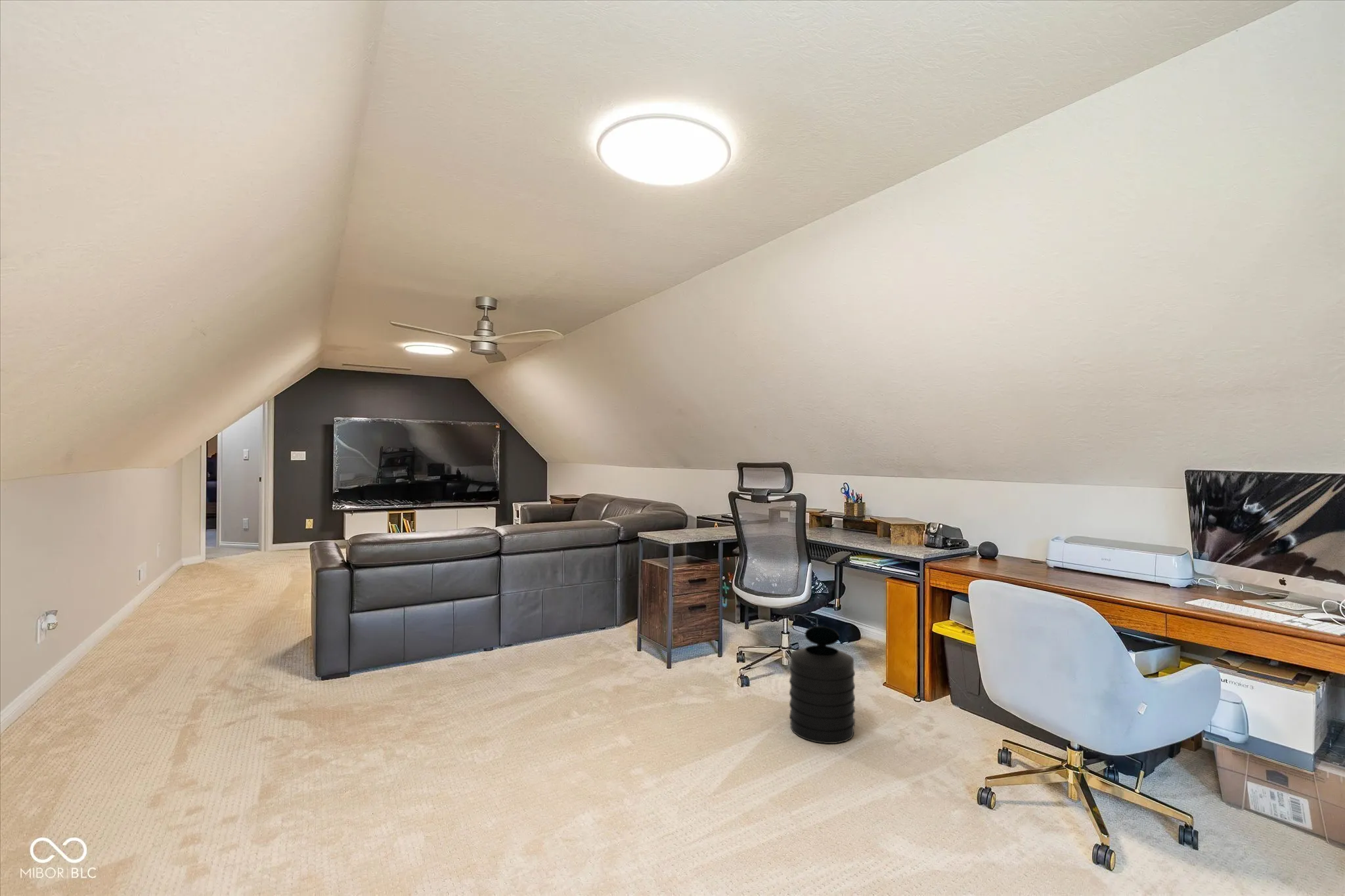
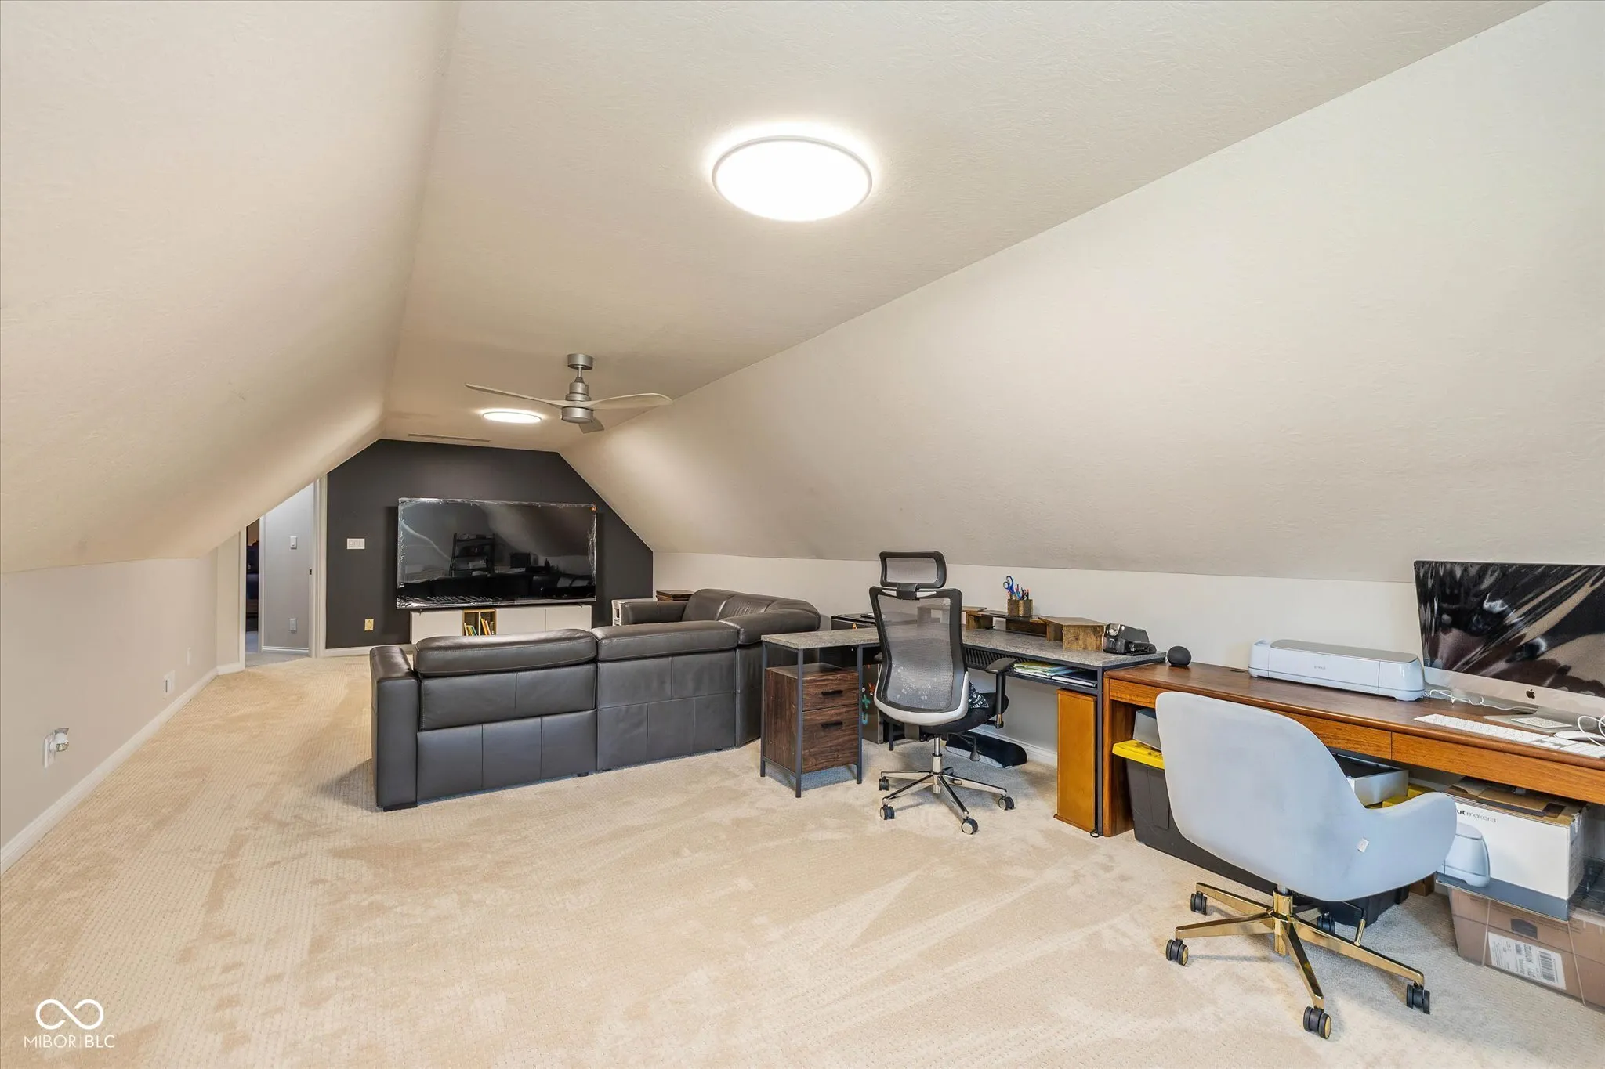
- trash can (822, 677)
